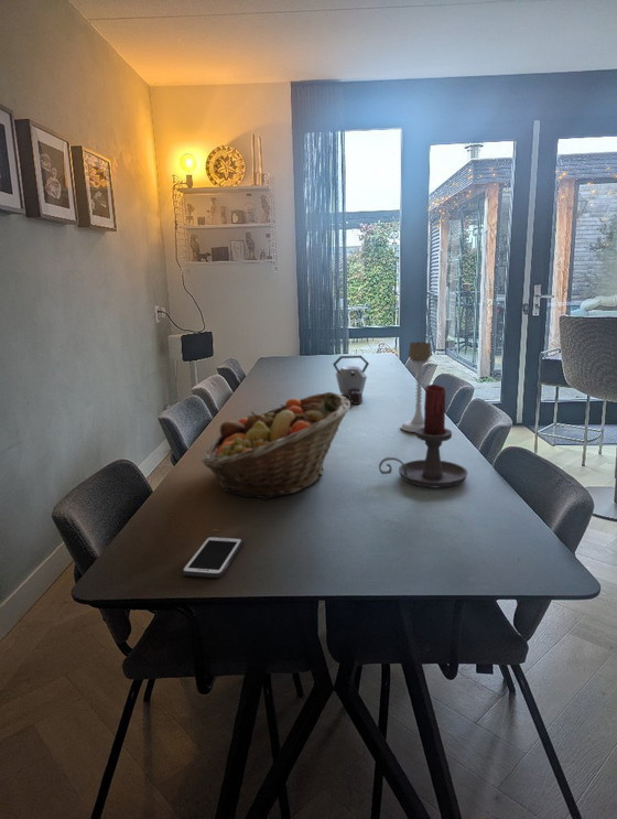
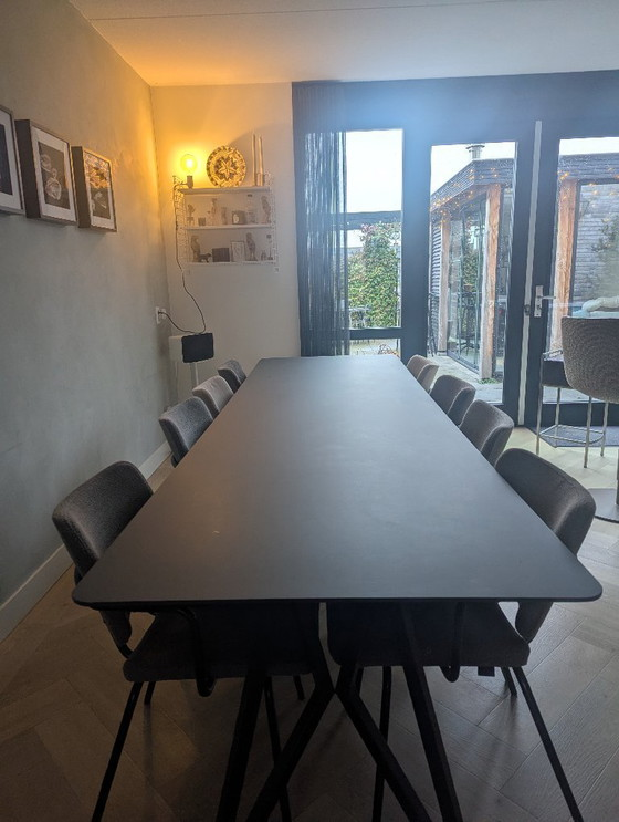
- fruit basket (278, 439)
- kettle (353, 377)
- candle holder (423, 432)
- cell phone (214, 556)
- candle holder (419, 386)
